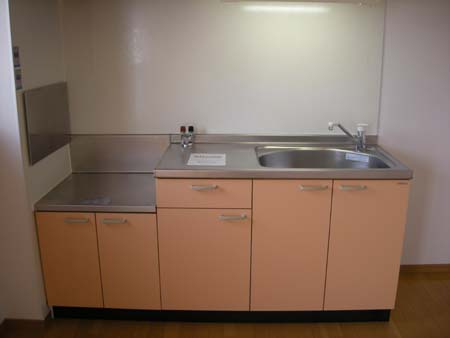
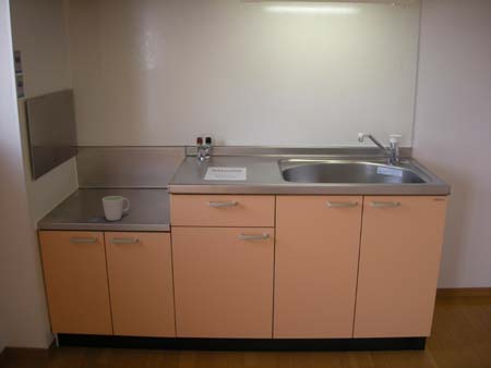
+ mug (117, 207)
